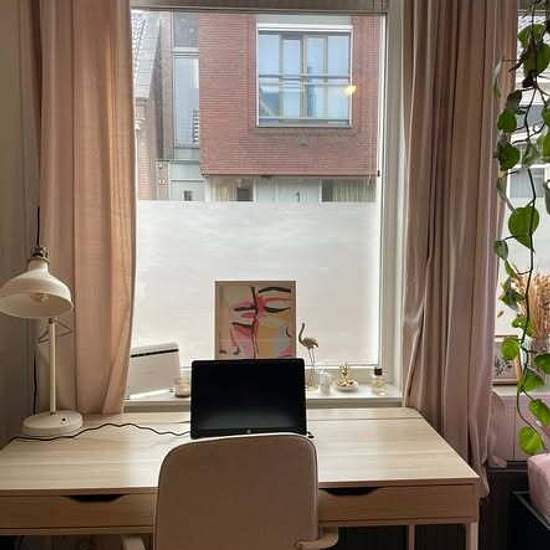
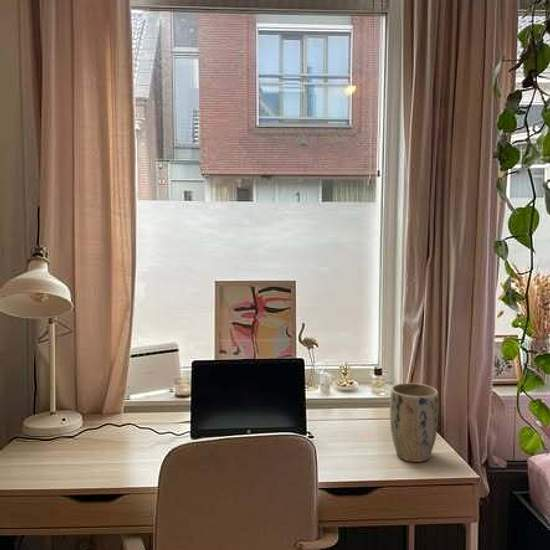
+ plant pot (413, 422)
